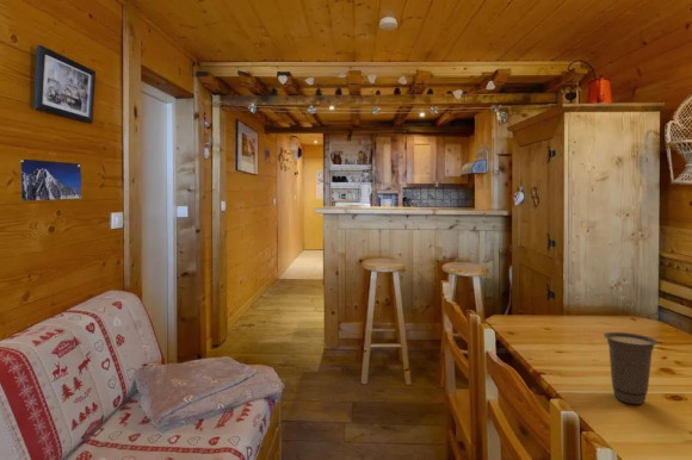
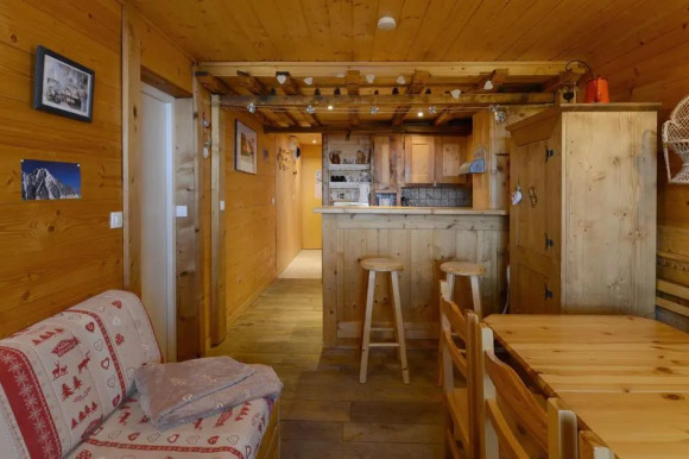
- cup (629, 368)
